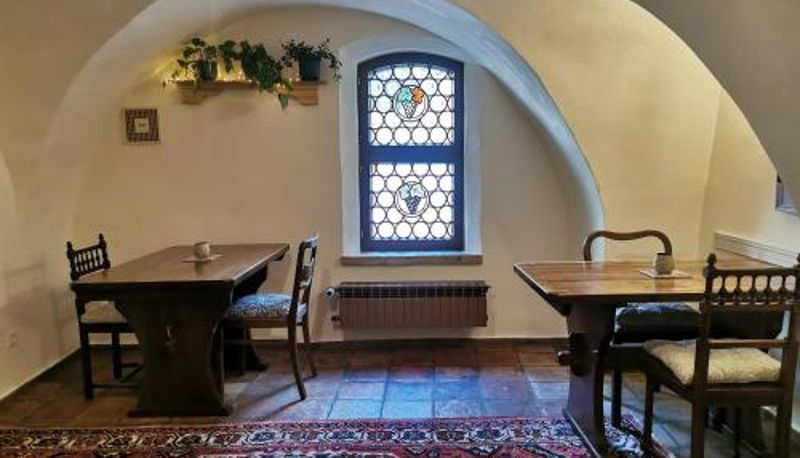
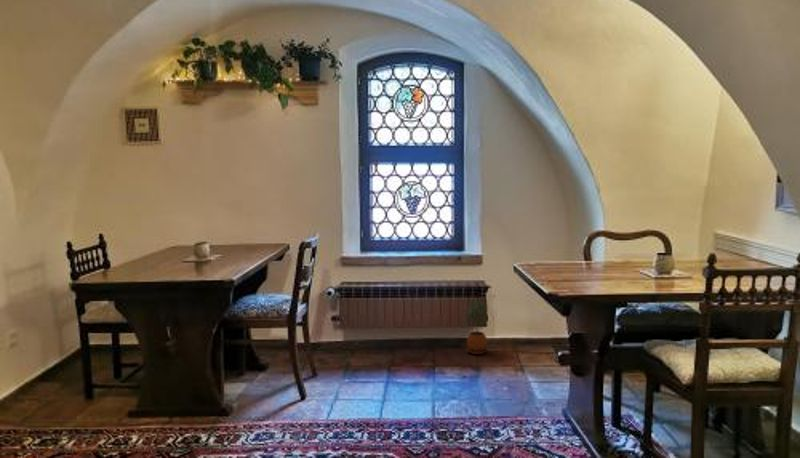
+ potted plant (475, 326)
